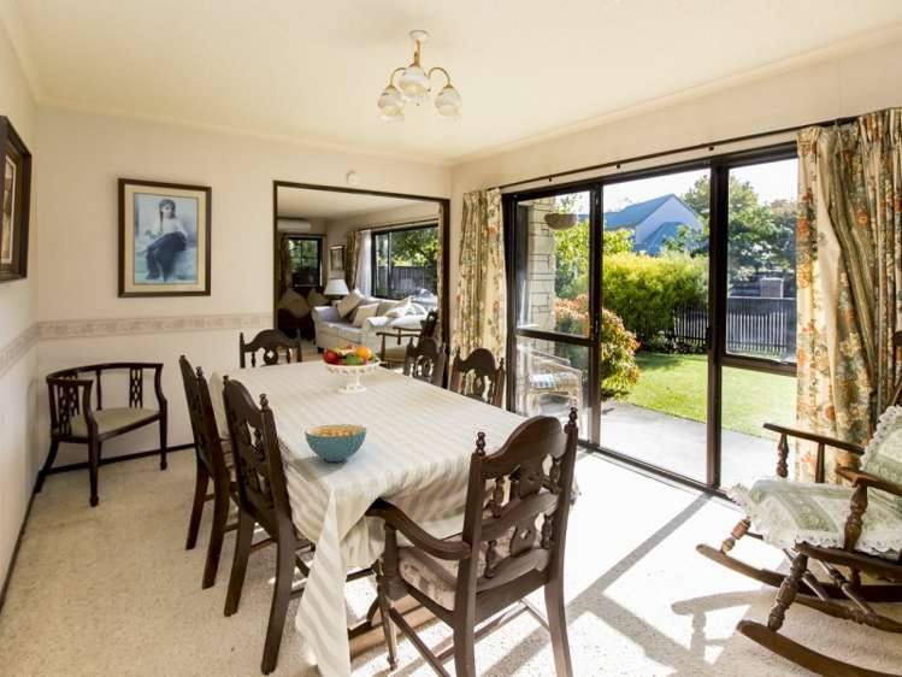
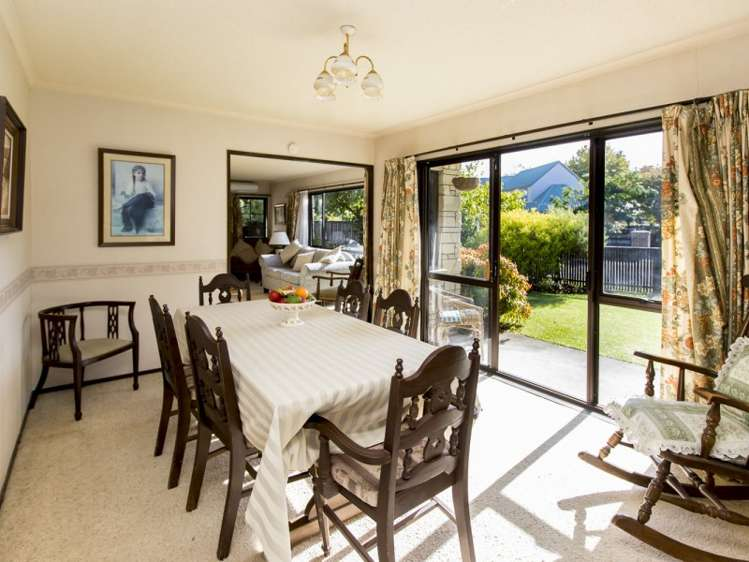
- cereal bowl (336, 445)
